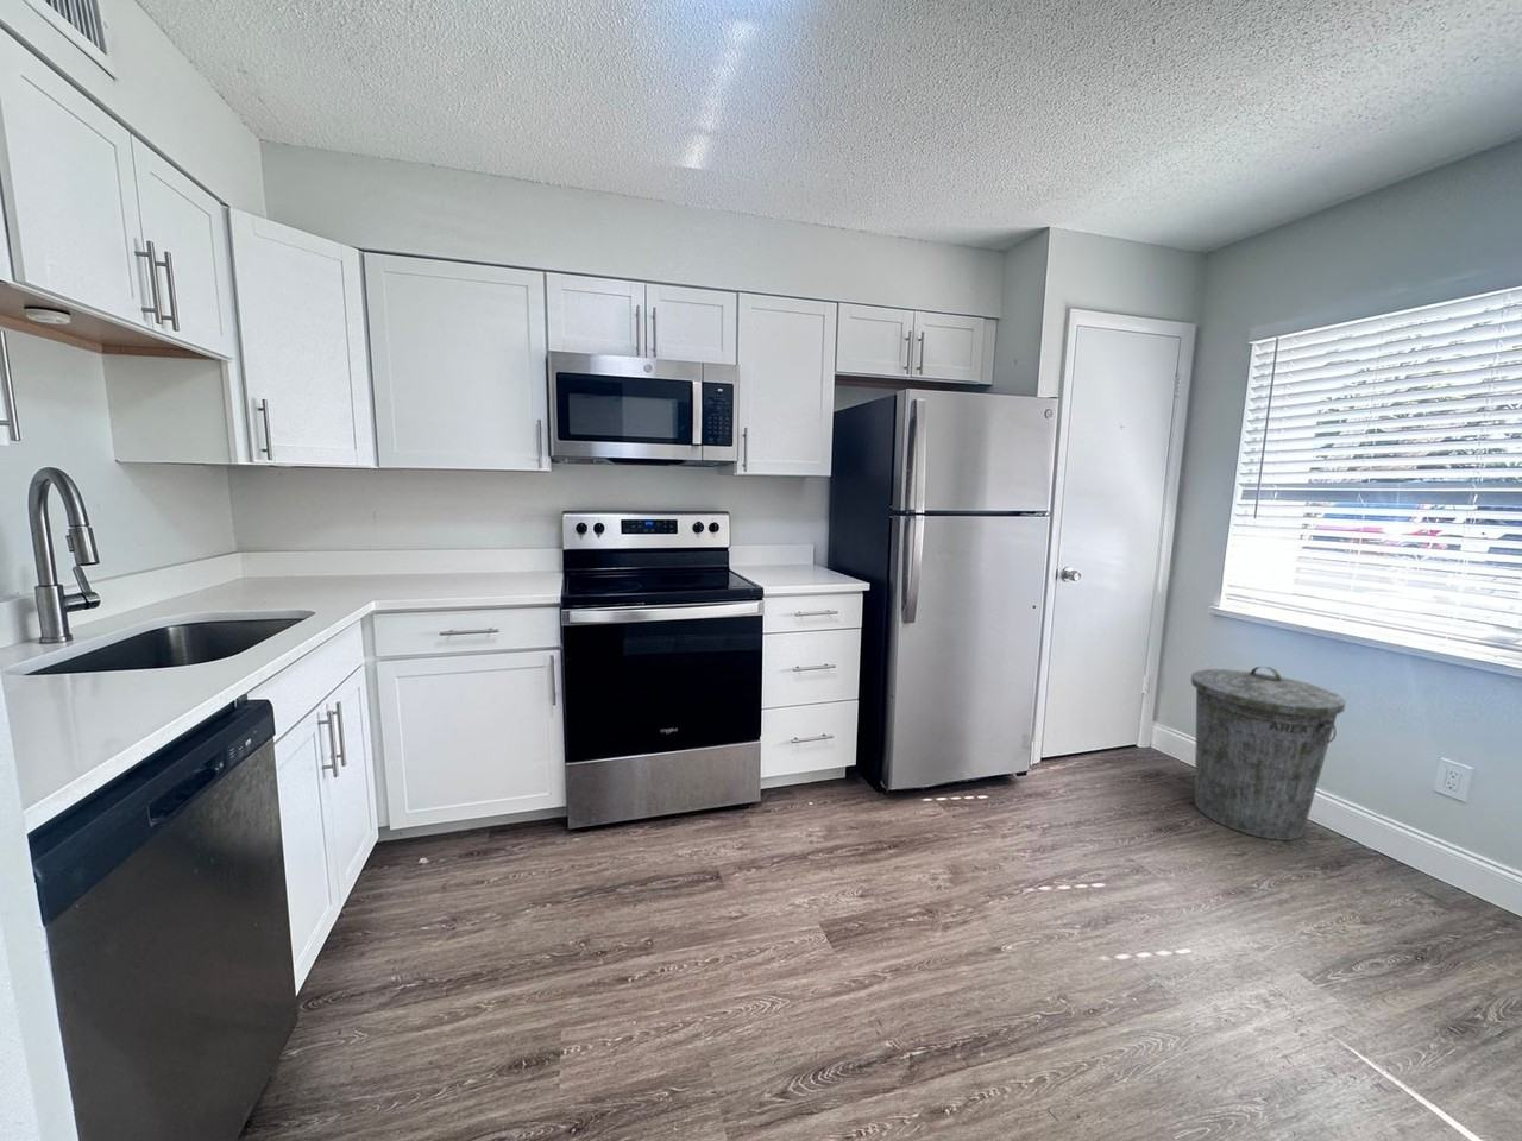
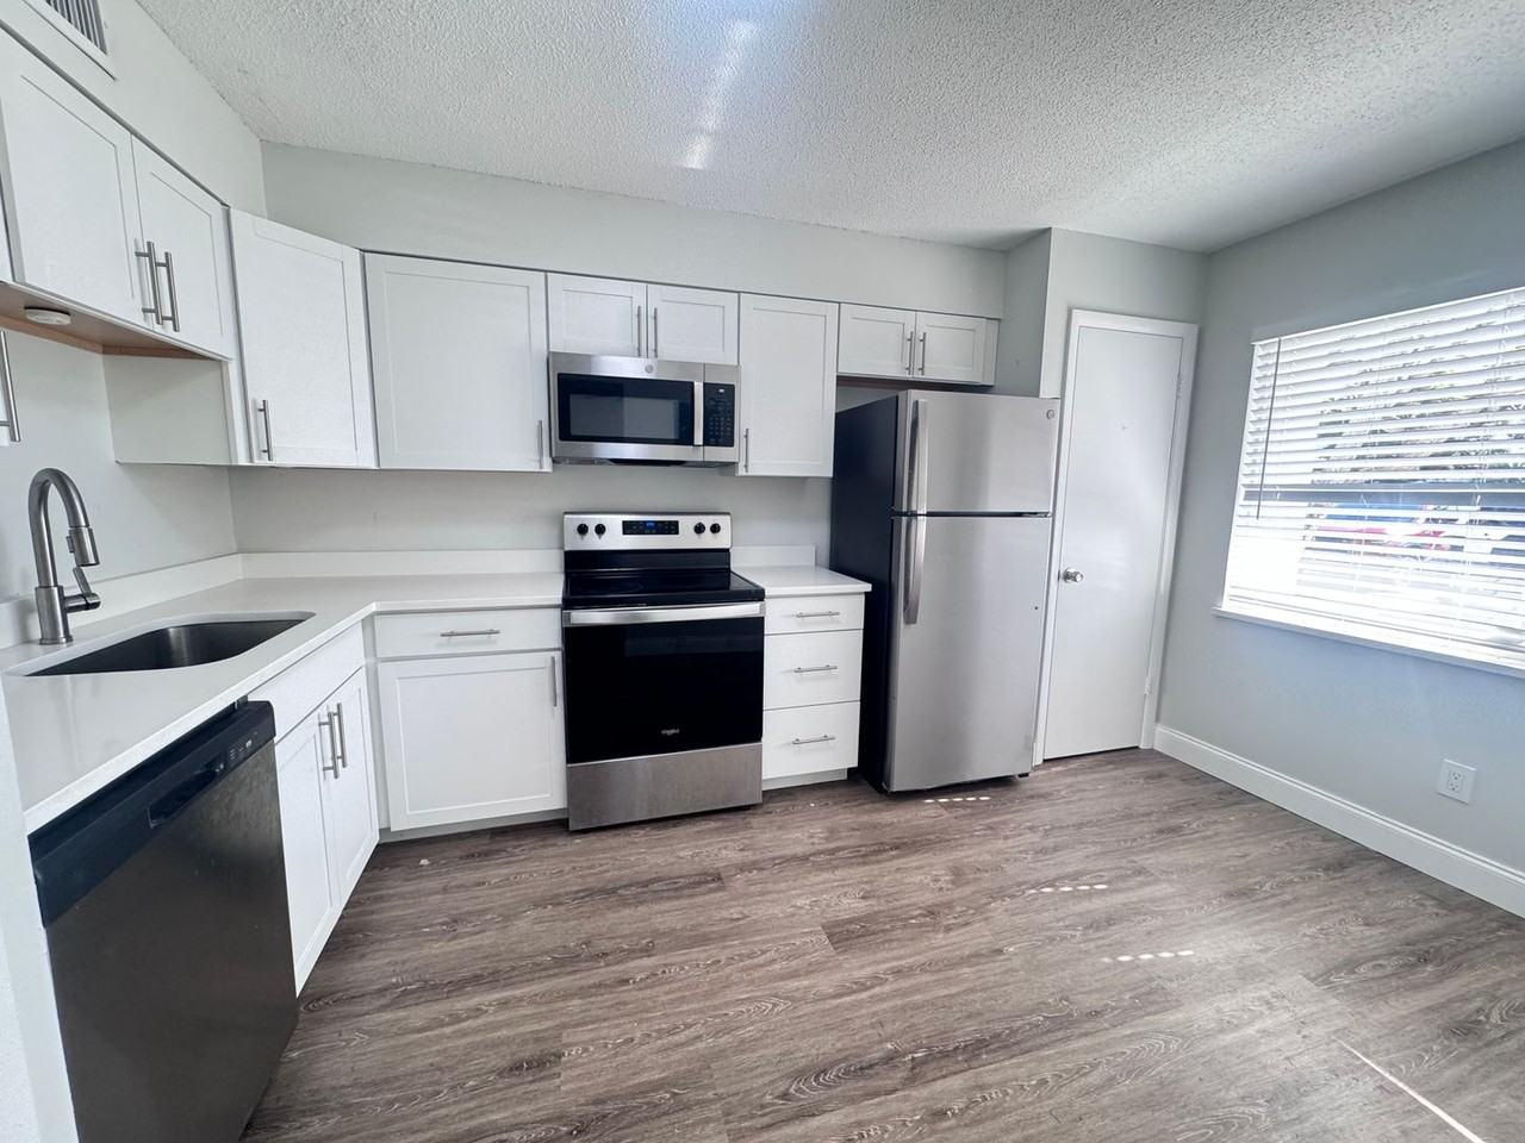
- trash can (1256, 742)
